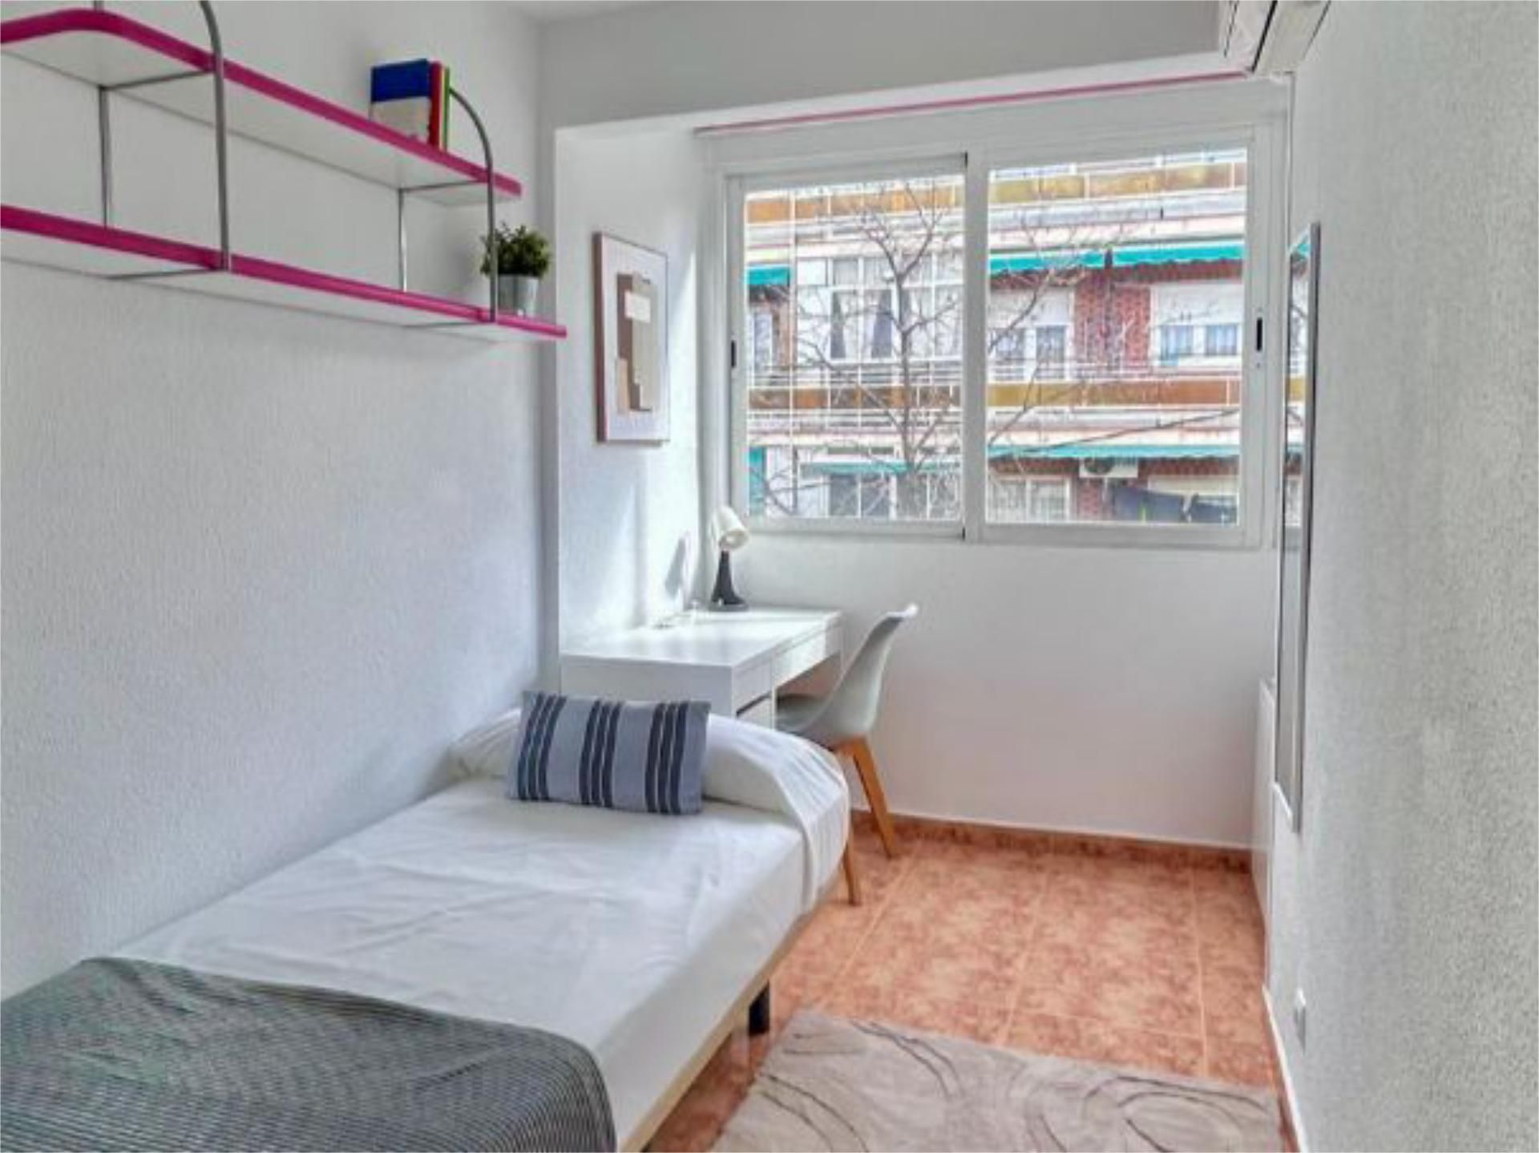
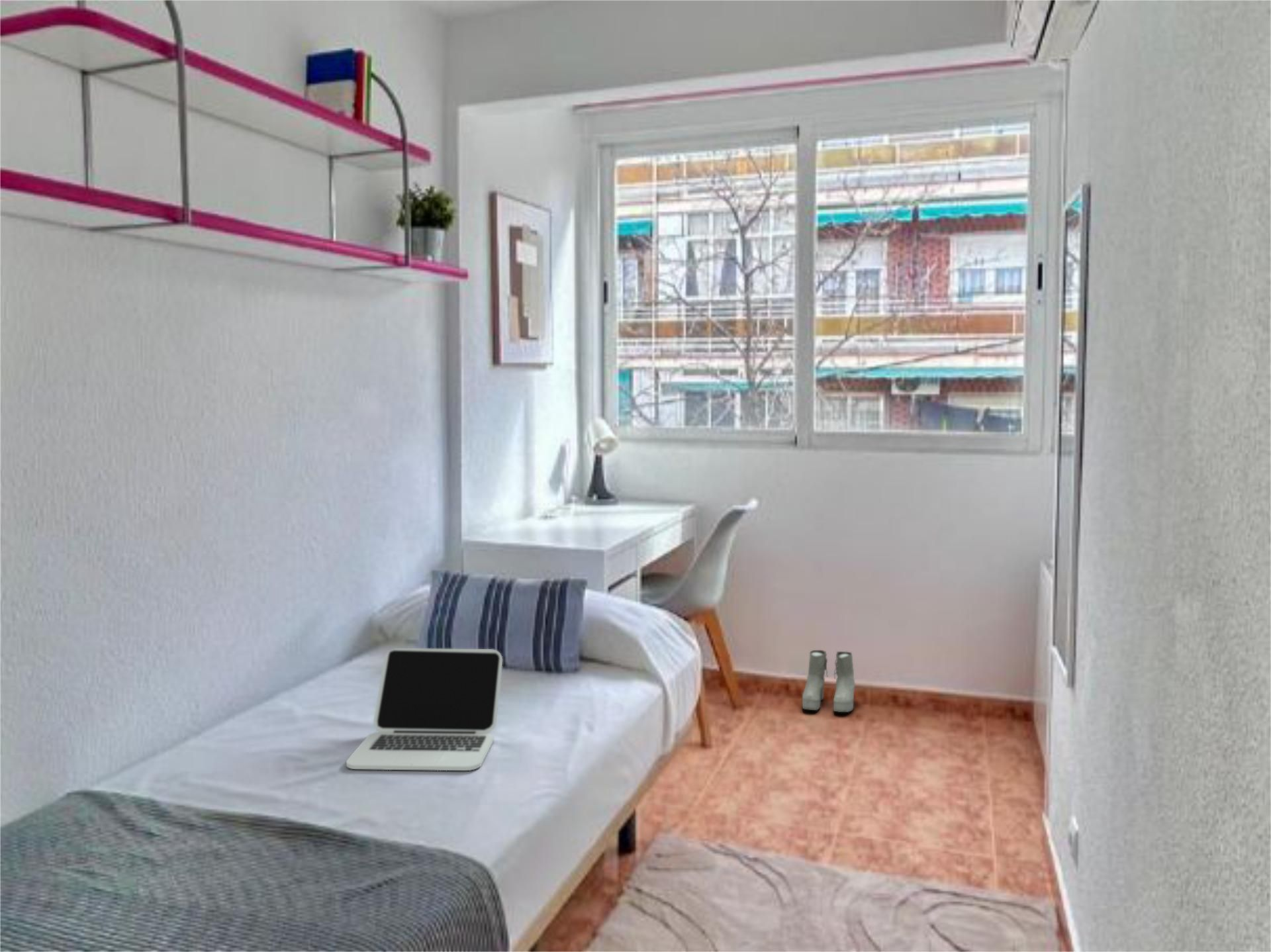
+ boots (827, 677)
+ laptop (428, 704)
